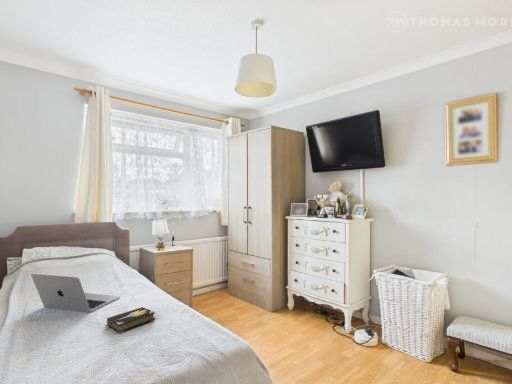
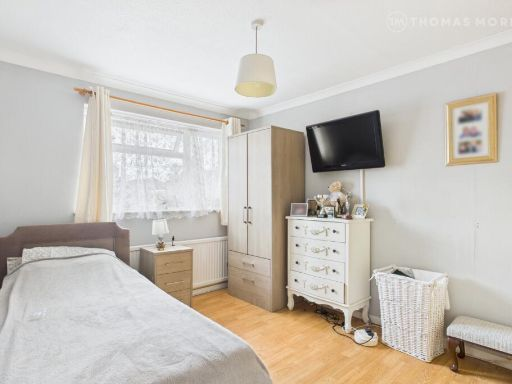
- hardback book (131, 318)
- laptop (78, 286)
